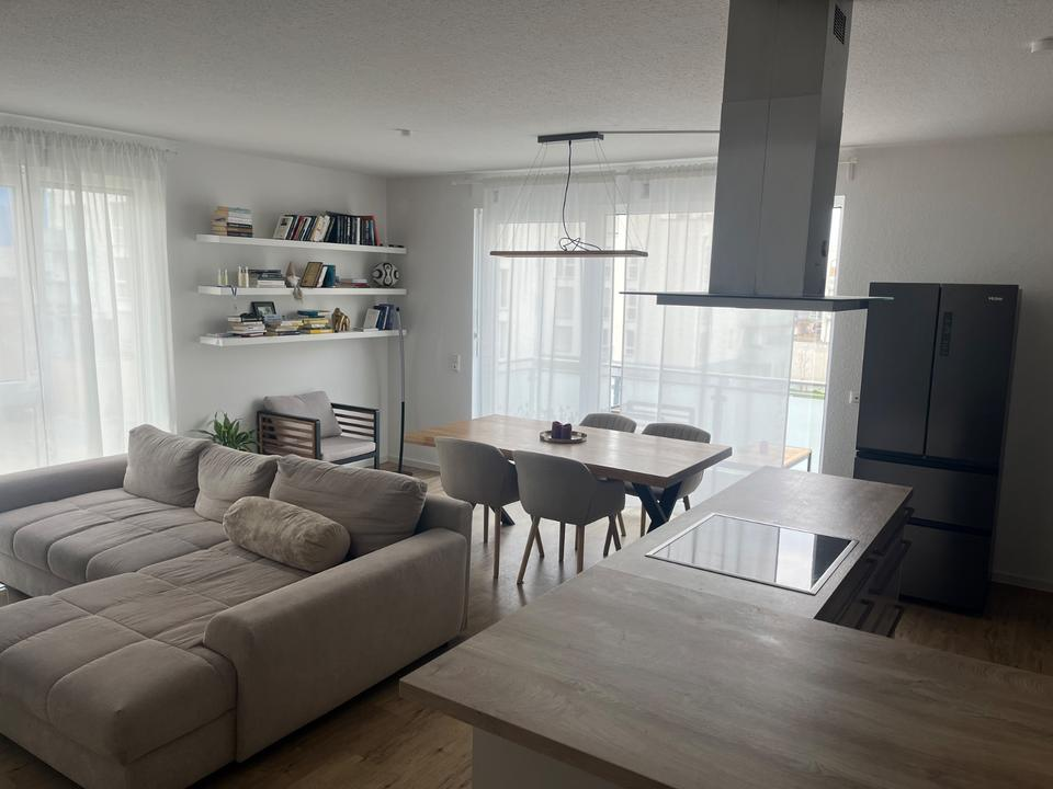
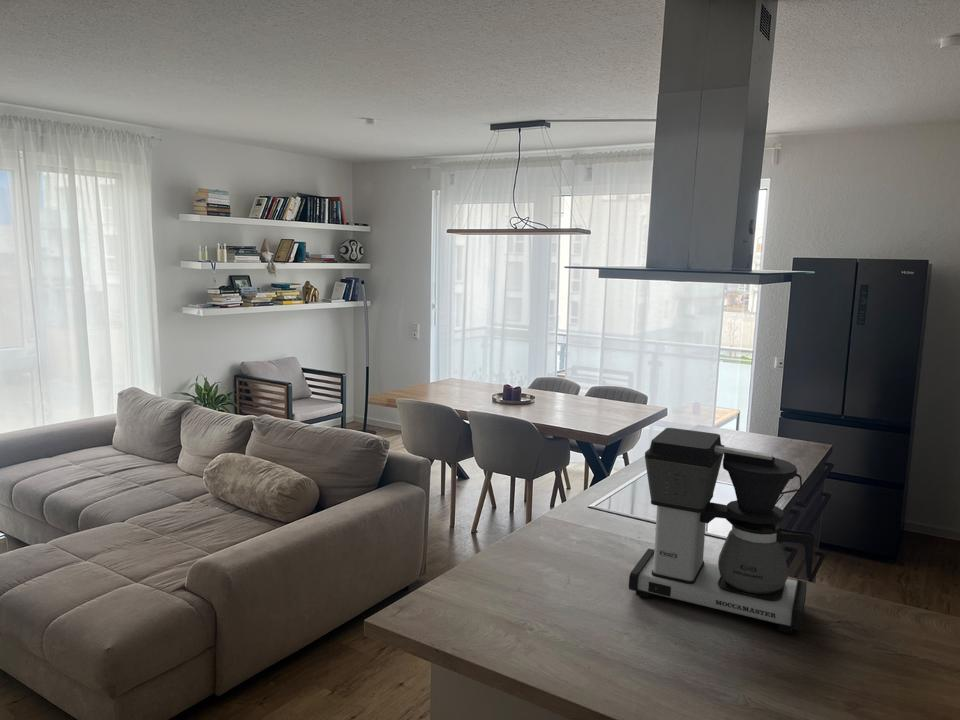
+ coffee maker (727, 520)
